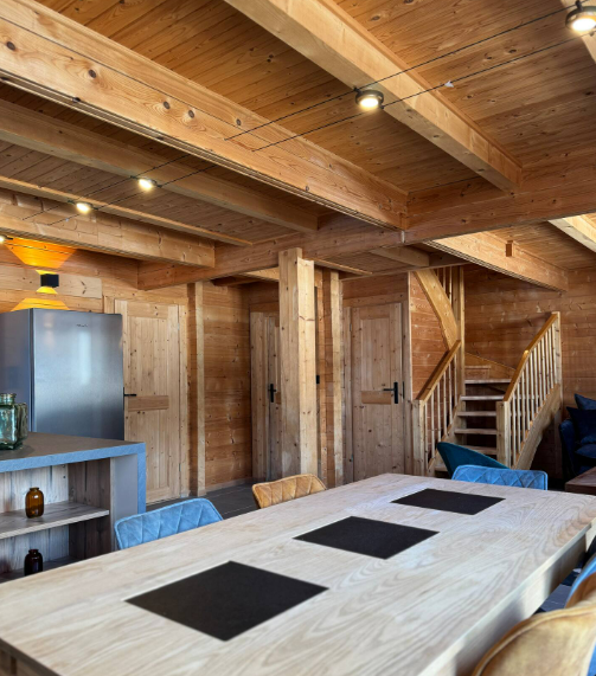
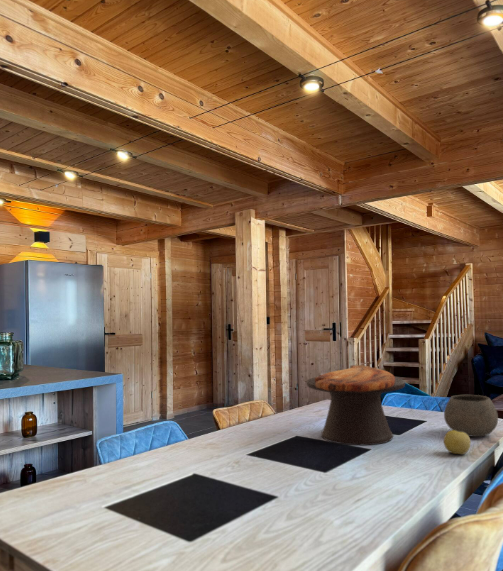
+ apple (456, 442)
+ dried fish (358, 403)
+ bowl (470, 415)
